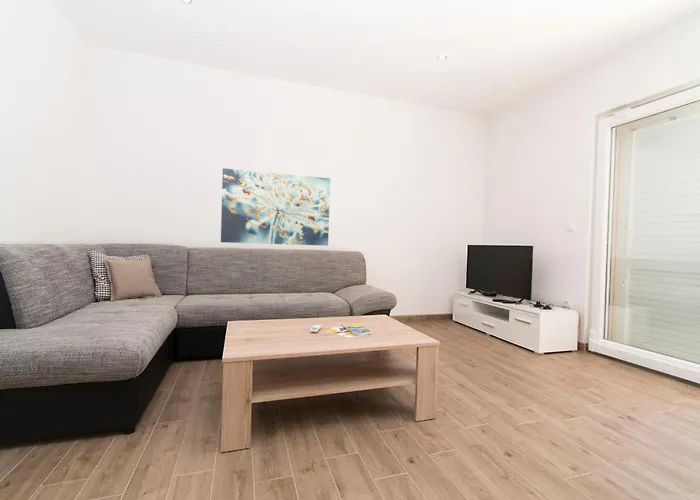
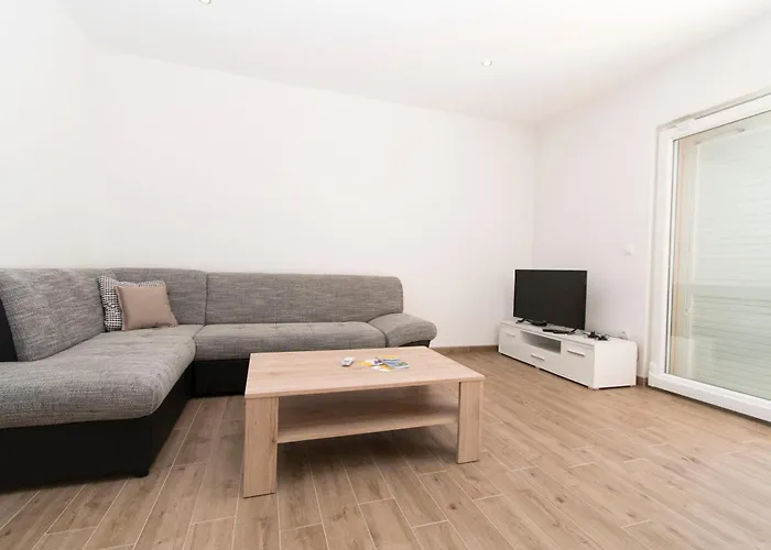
- wall art (277, 209)
